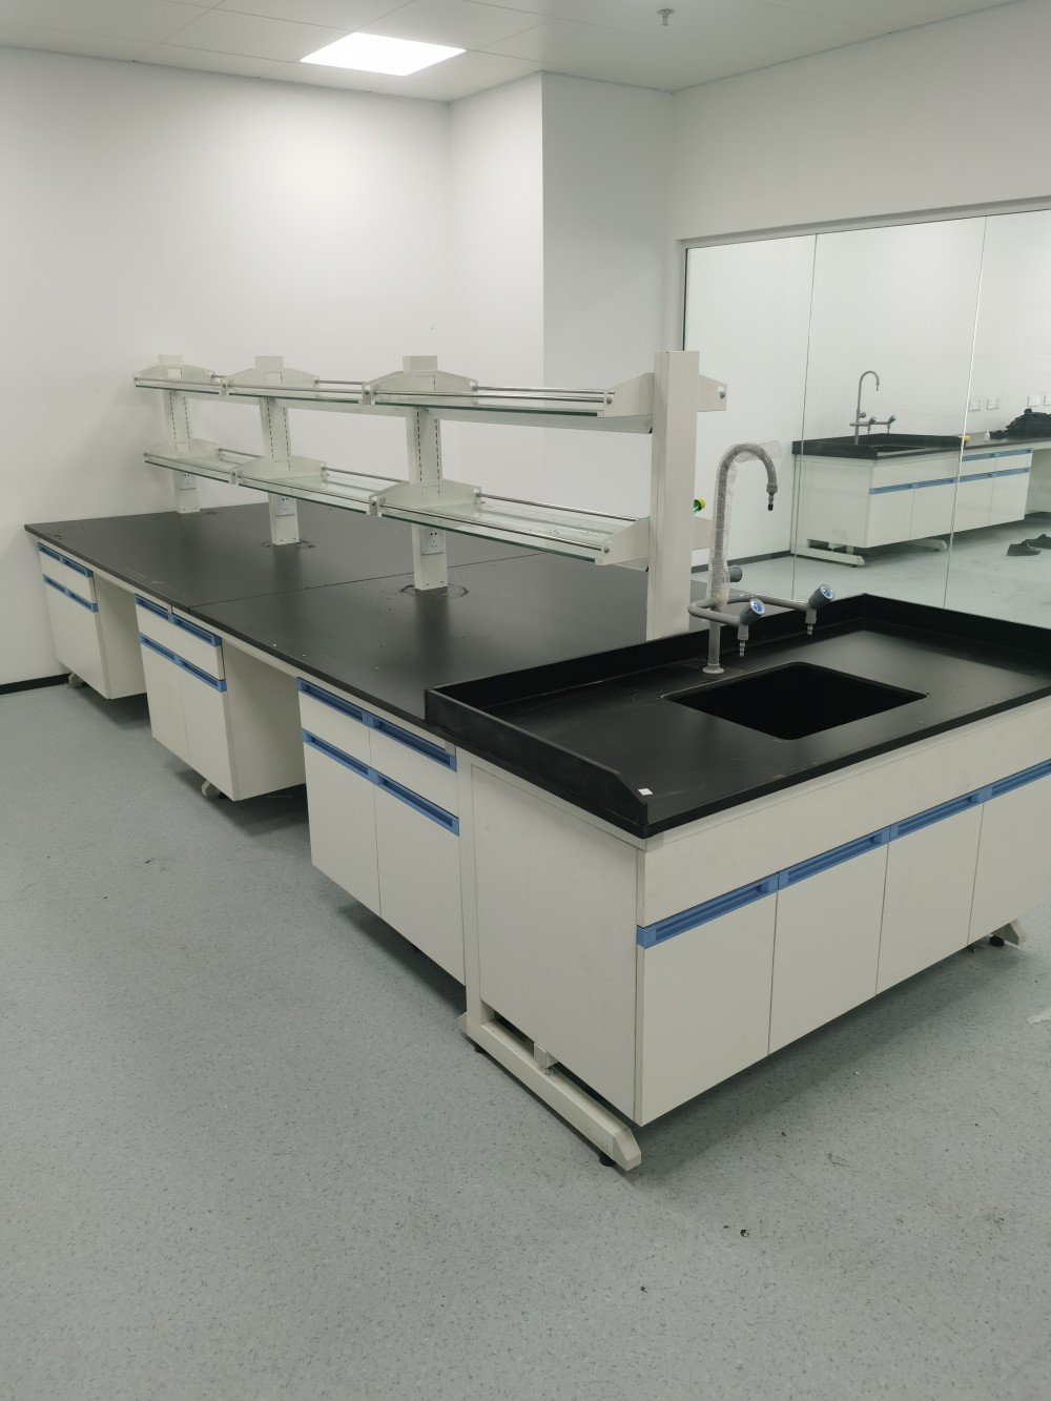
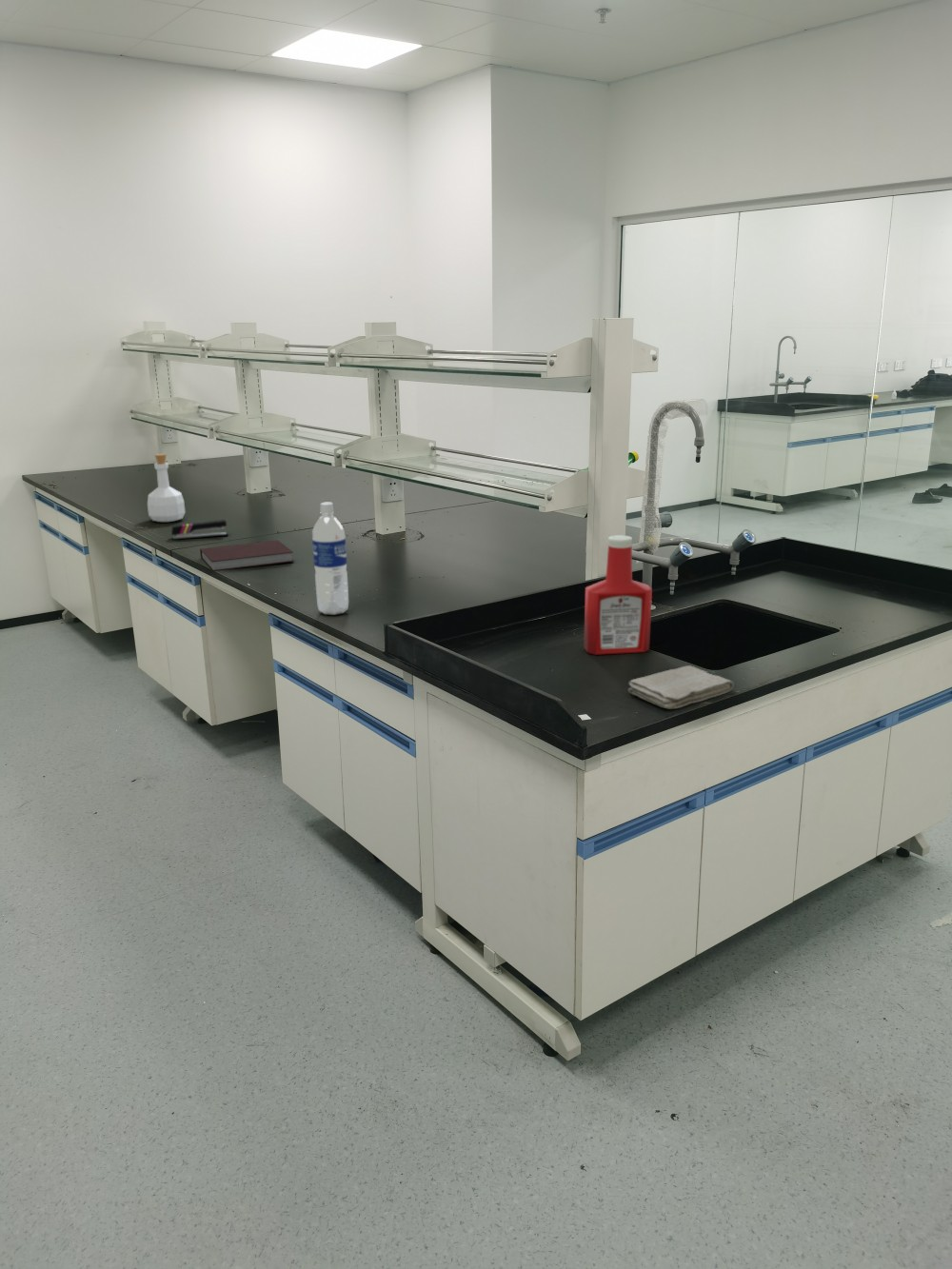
+ water bottle (329, 558)
+ stapler (199, 529)
+ washcloth (680, 684)
+ notebook (246, 555)
+ soap bottle (618, 594)
+ bottle (164, 487)
